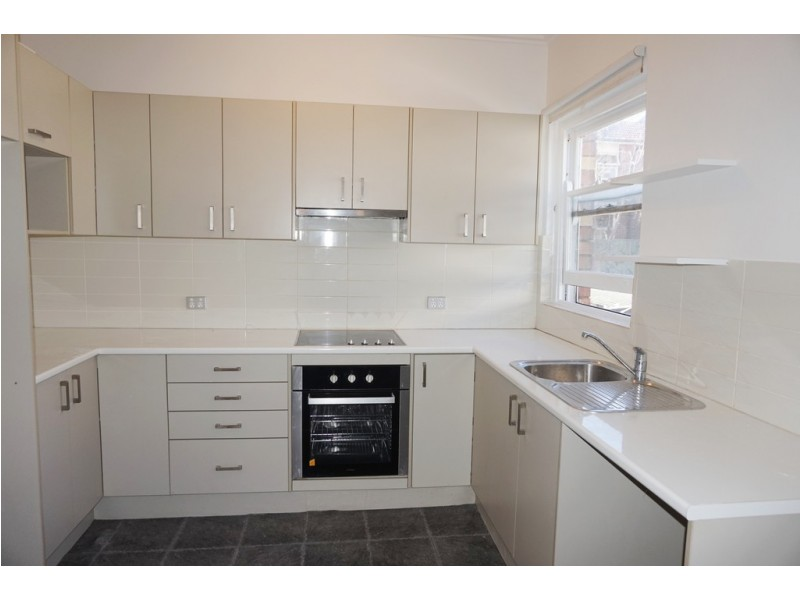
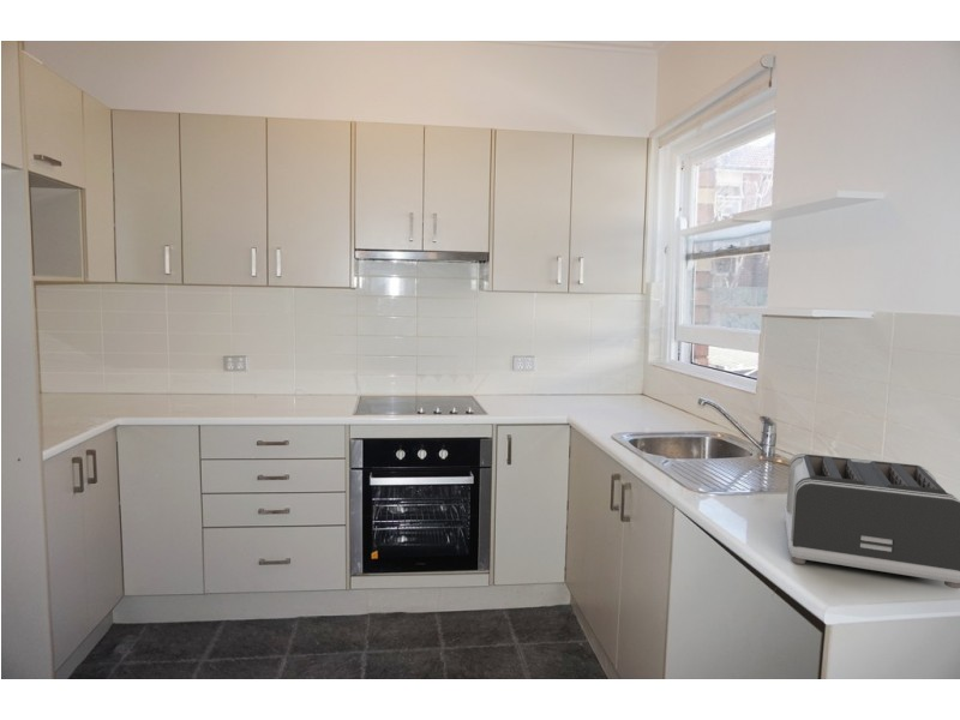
+ toaster (864, 508)
